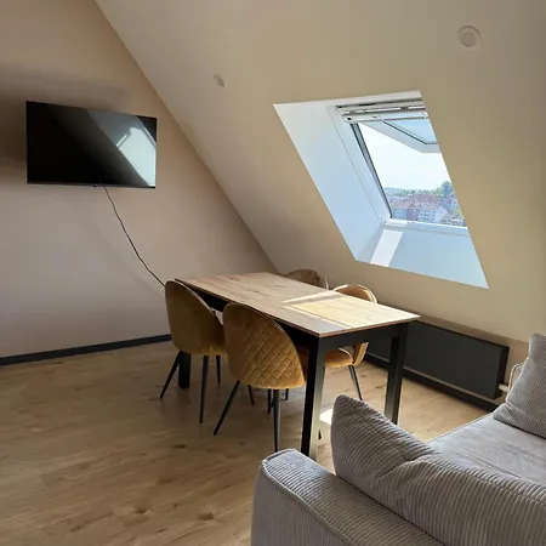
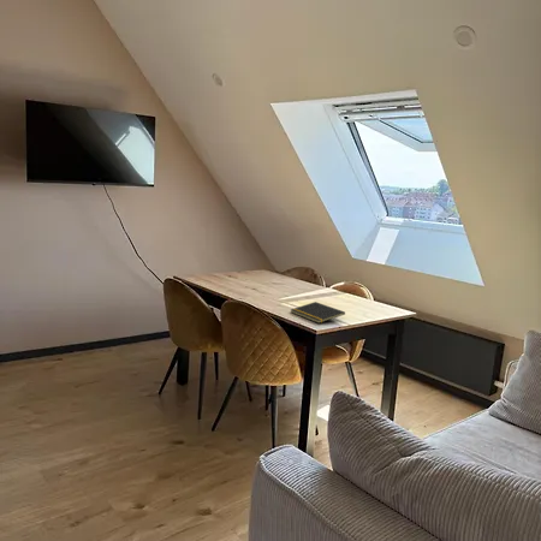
+ notepad (316, 311)
